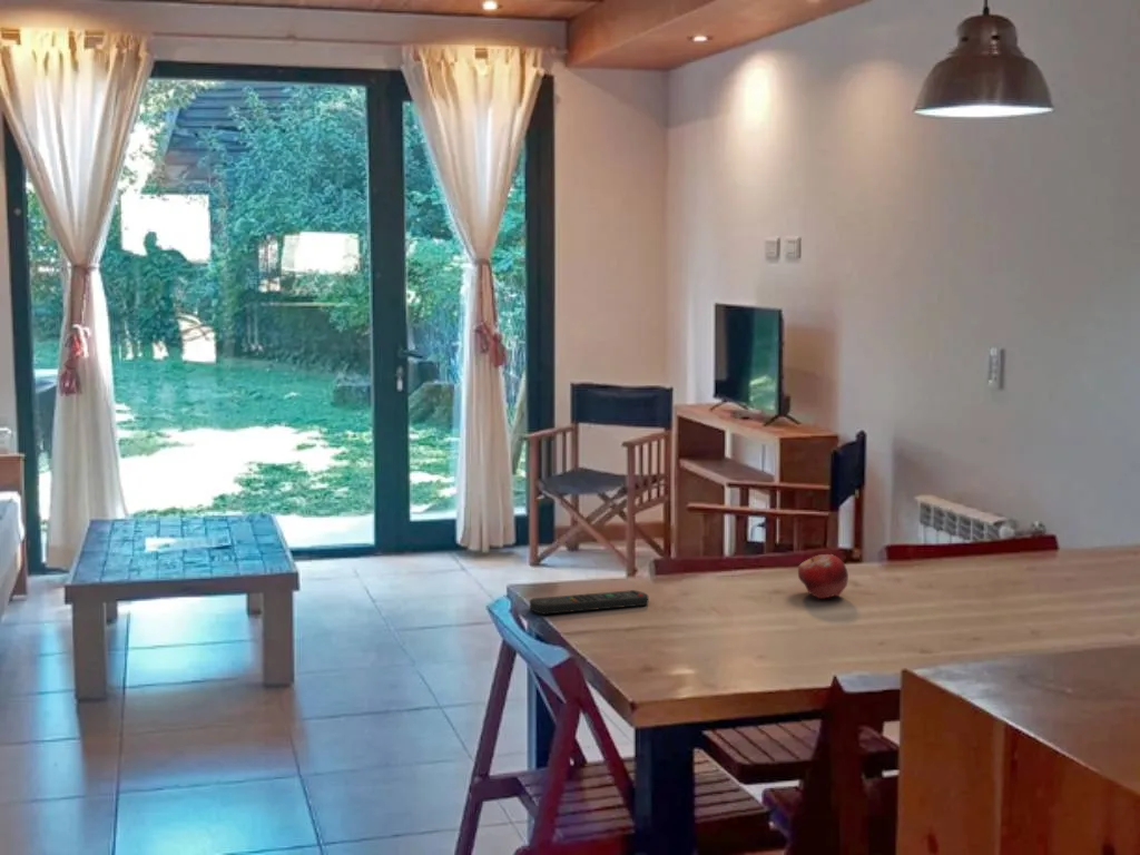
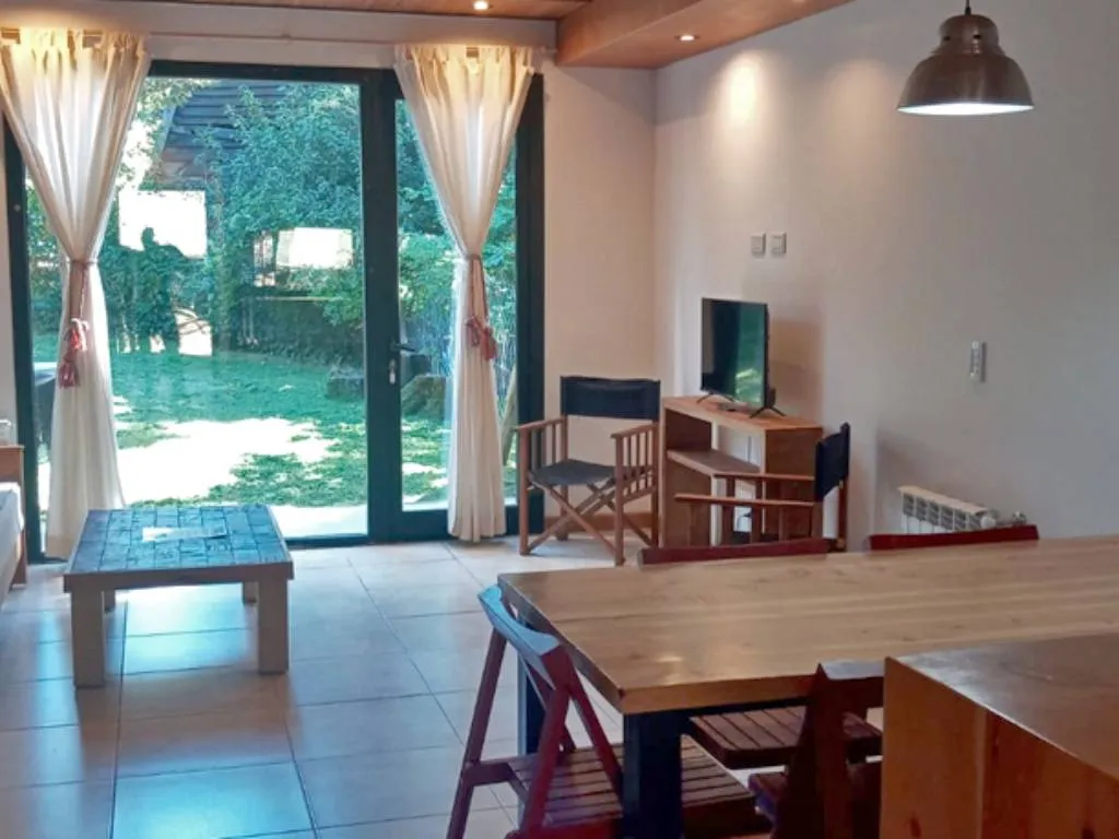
- remote control (589, 601)
- fruit (822, 574)
